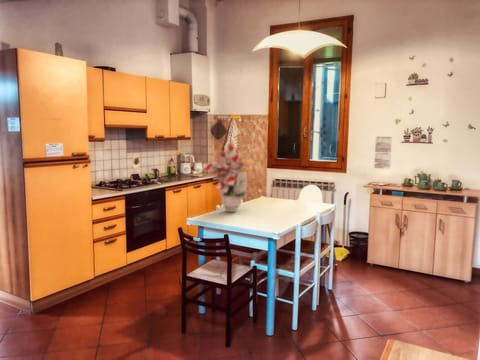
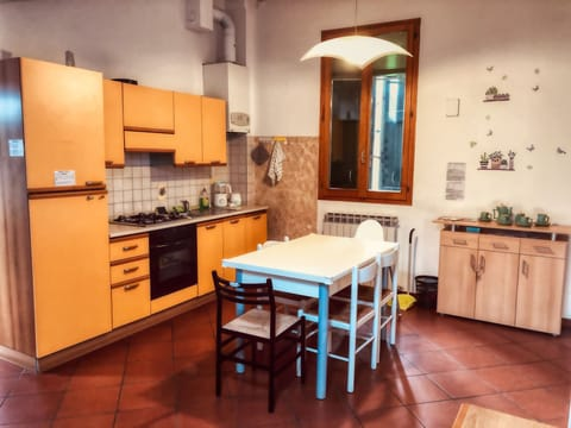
- bouquet (230, 176)
